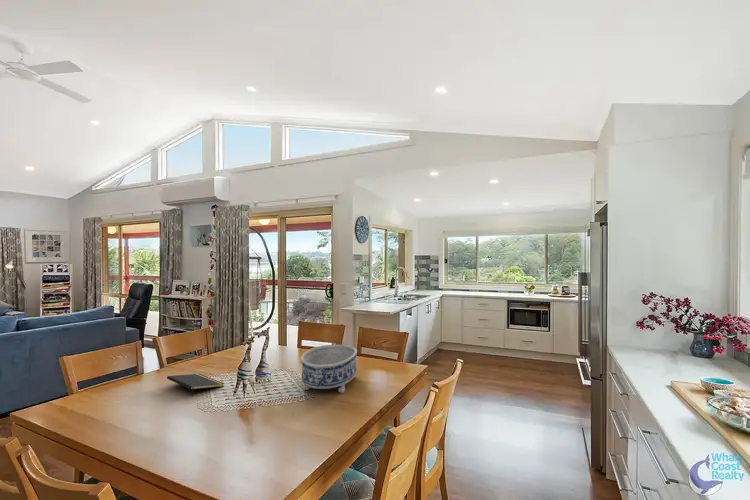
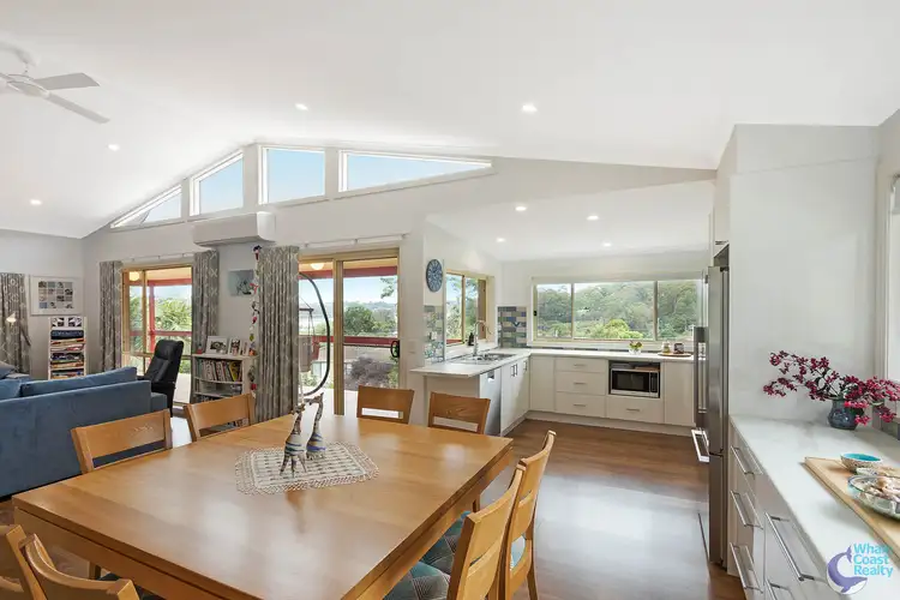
- notepad (195, 381)
- decorative bowl (329, 367)
